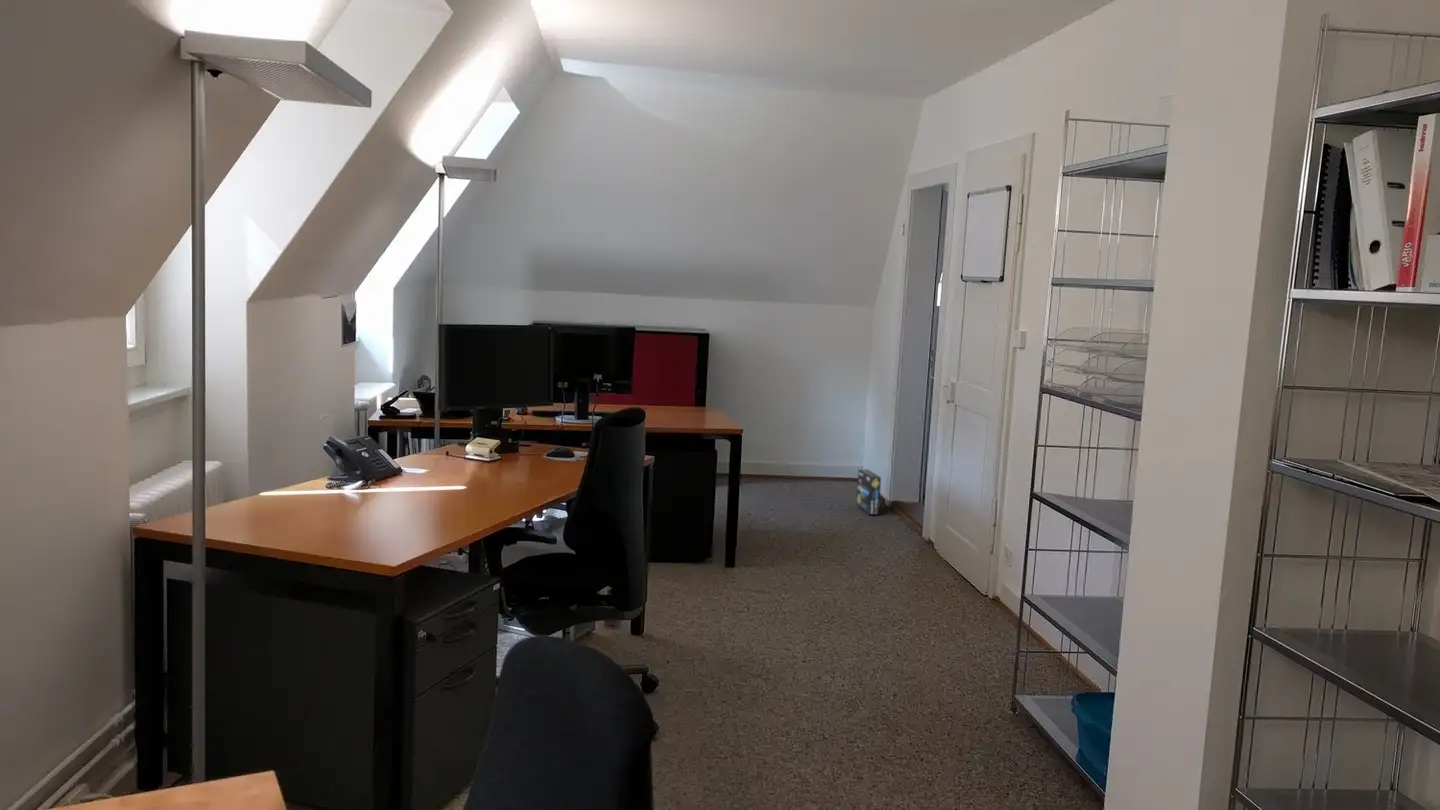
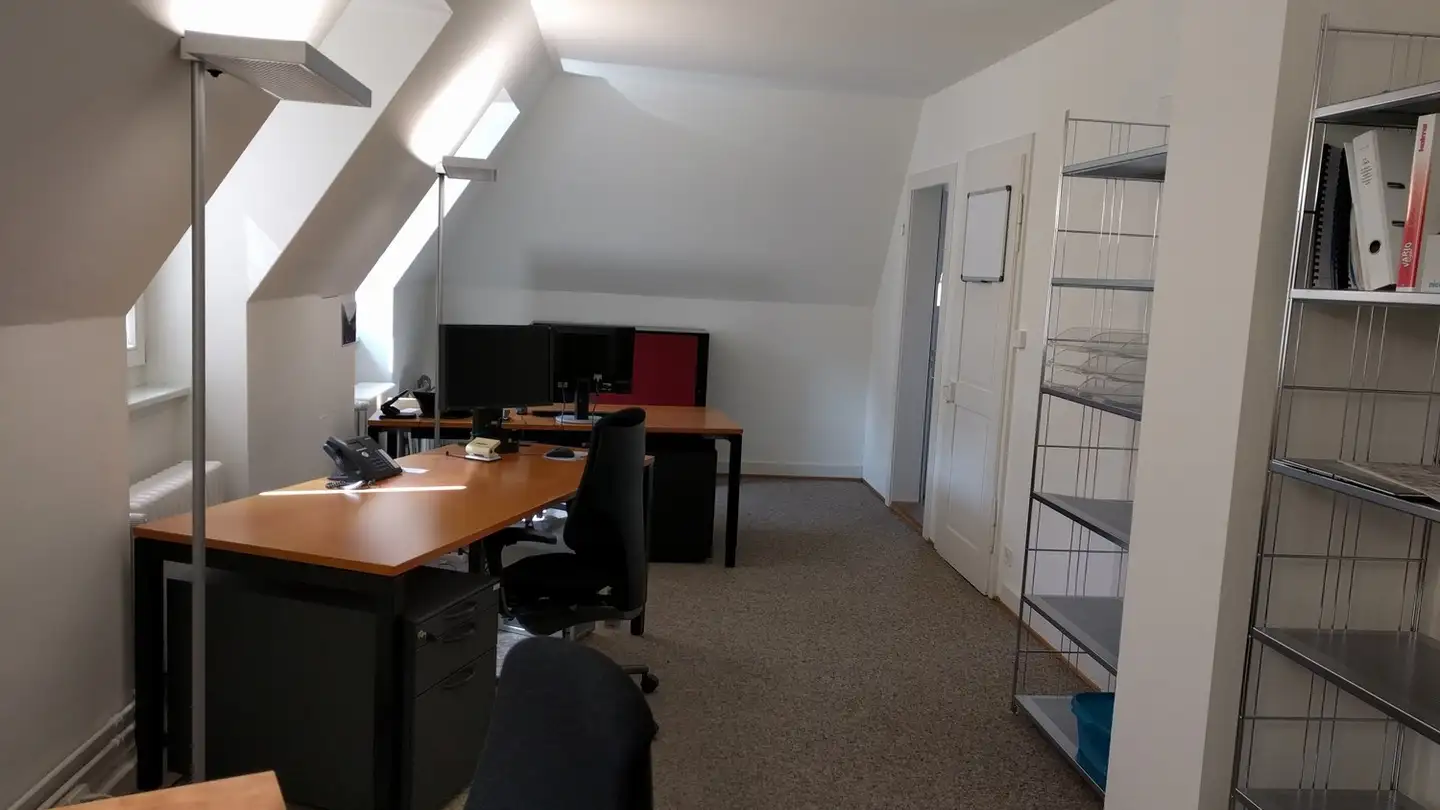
- box (868, 491)
